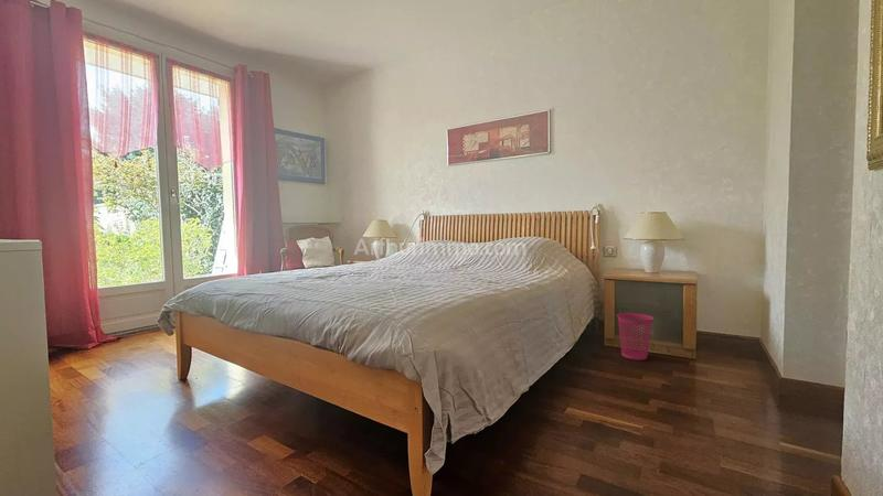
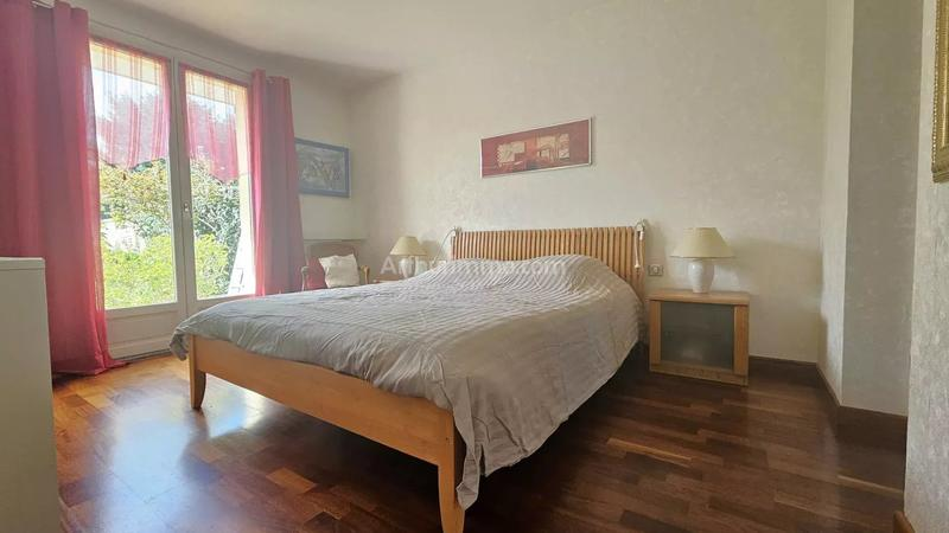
- waste basket (635, 336)
